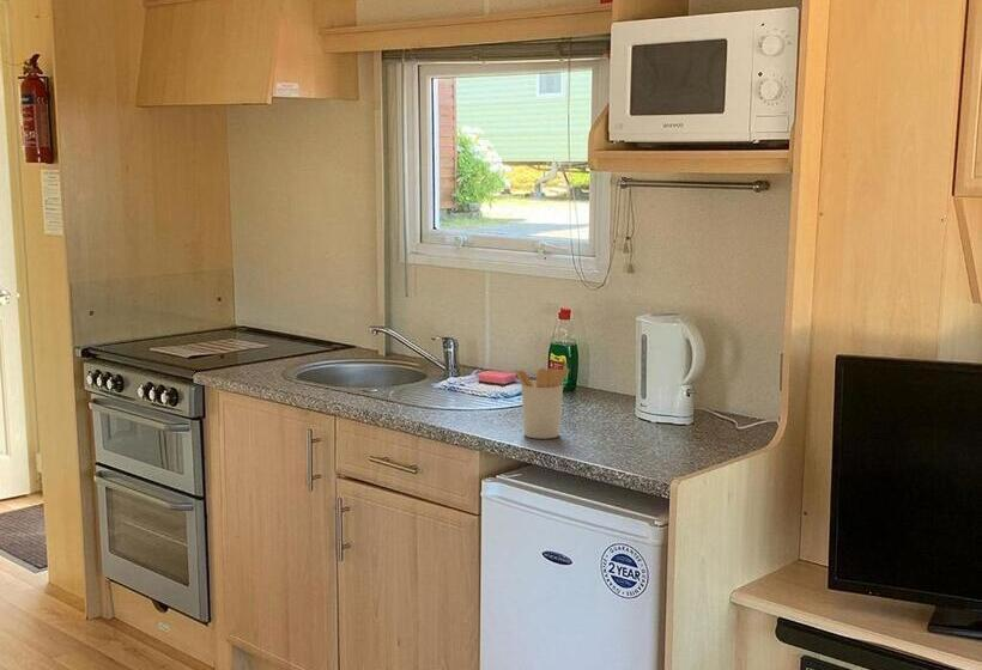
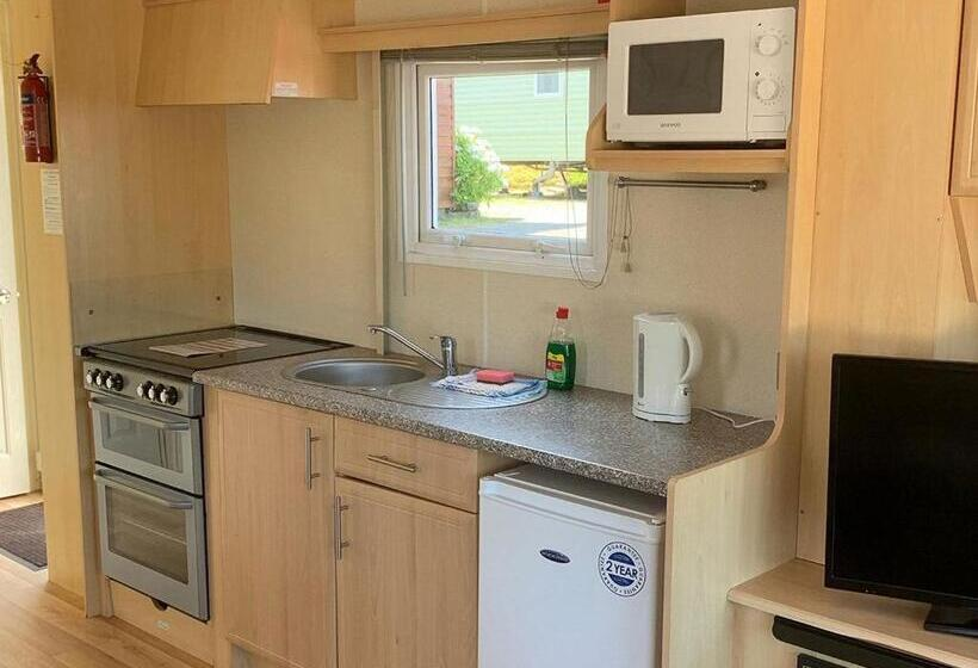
- utensil holder (545, 398)
